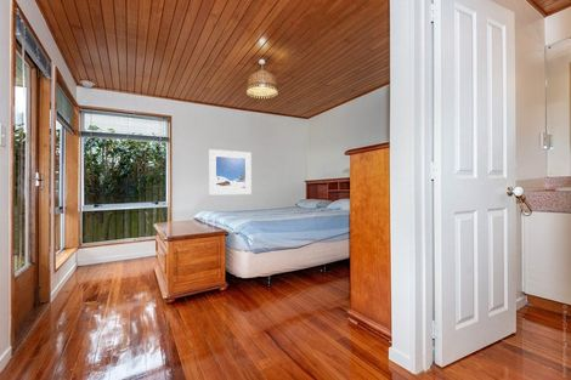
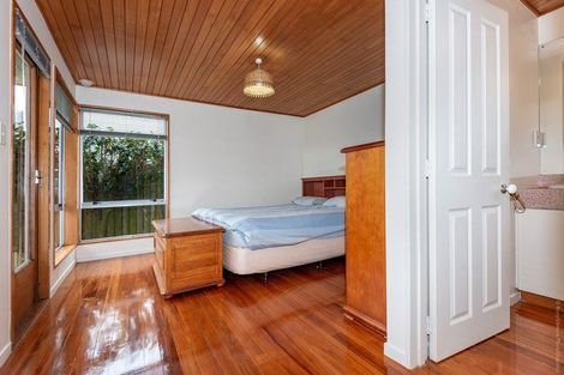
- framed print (231, 172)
